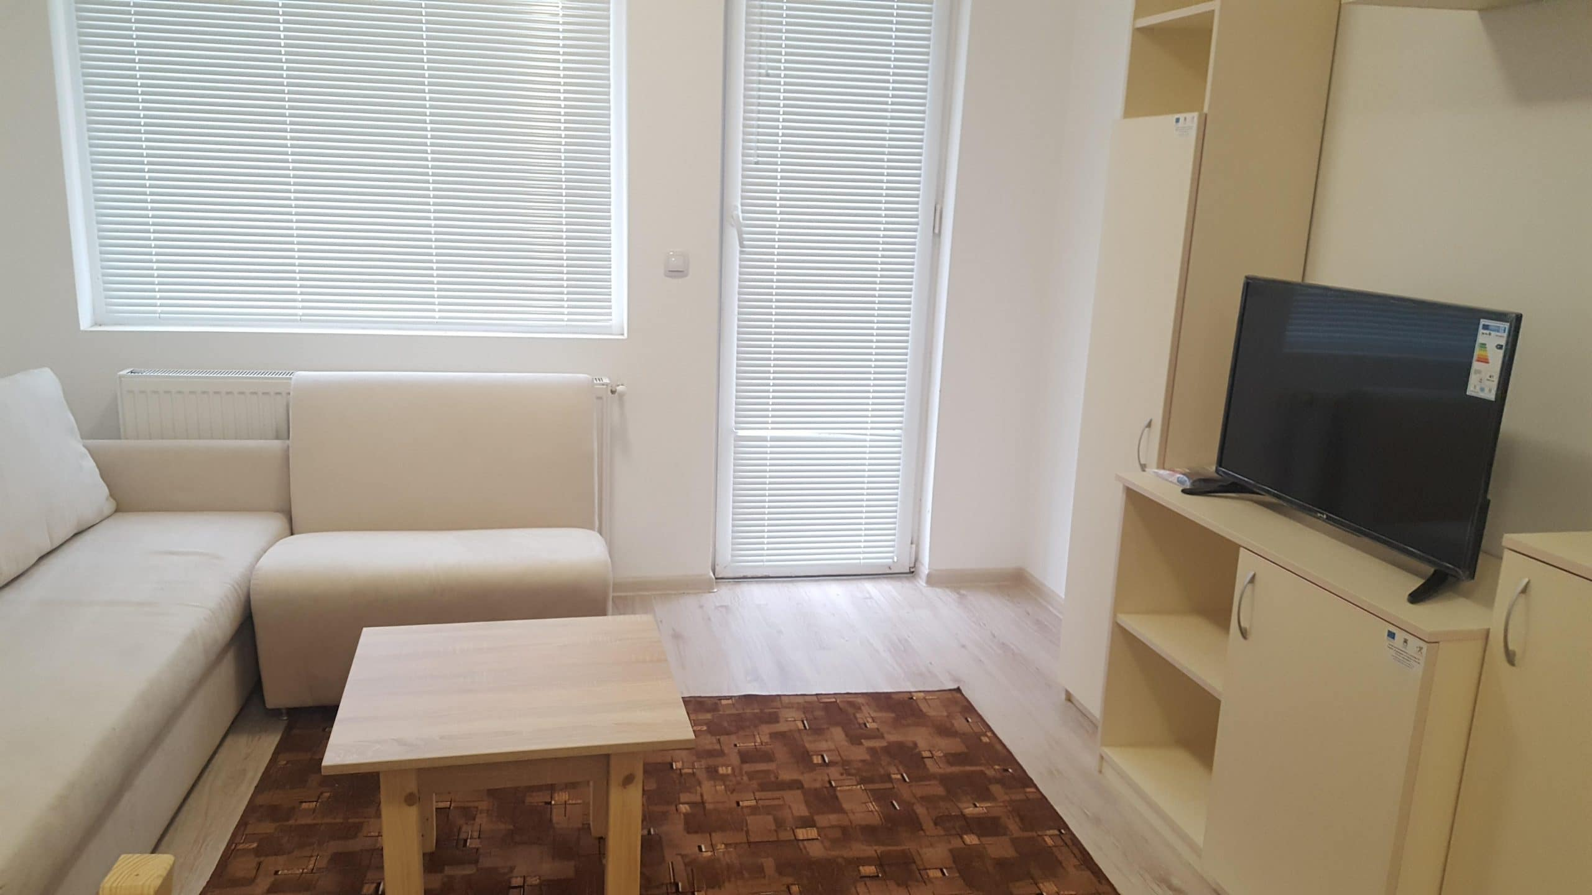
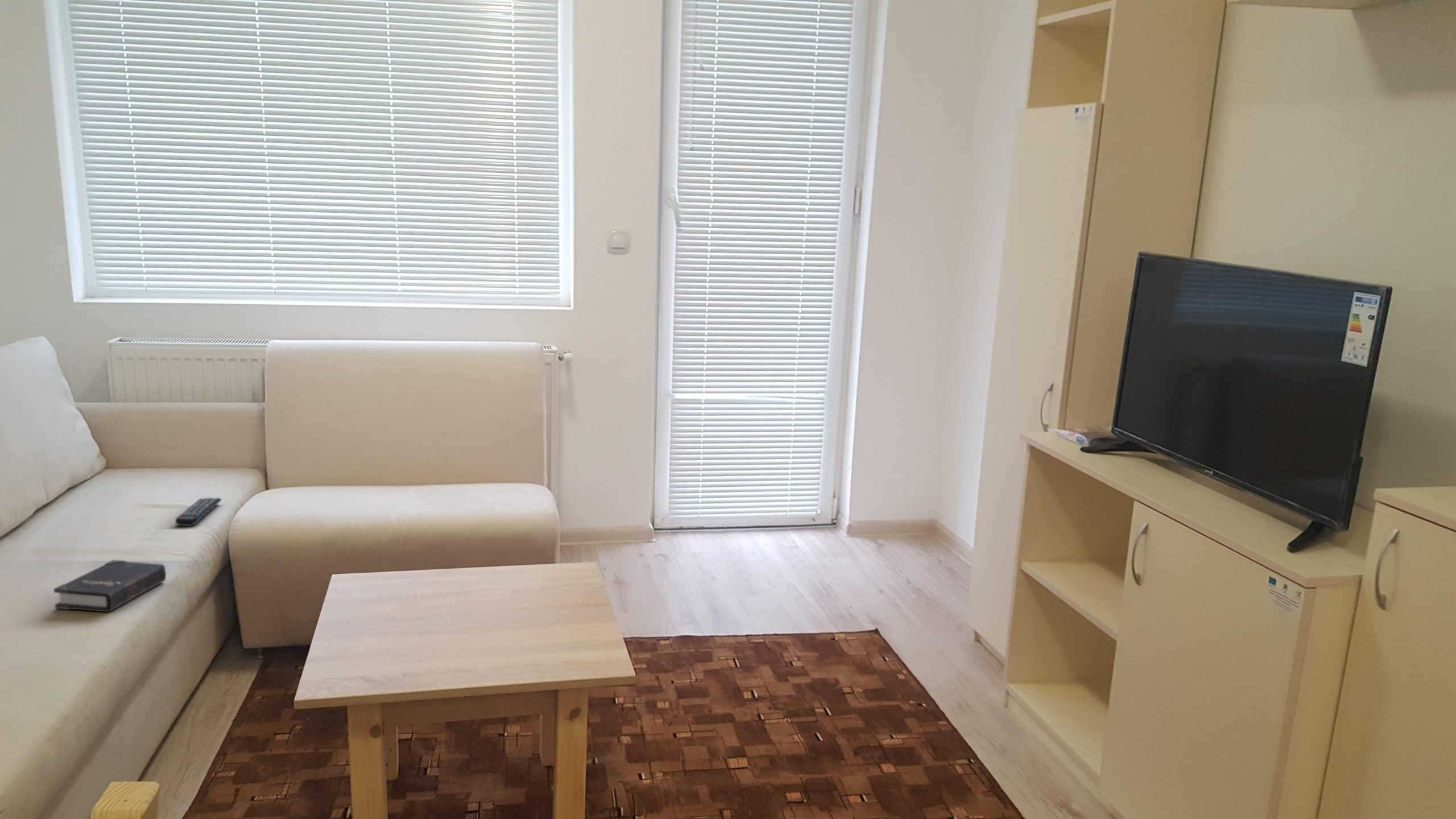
+ remote control (199, 511)
+ hardback book (112, 585)
